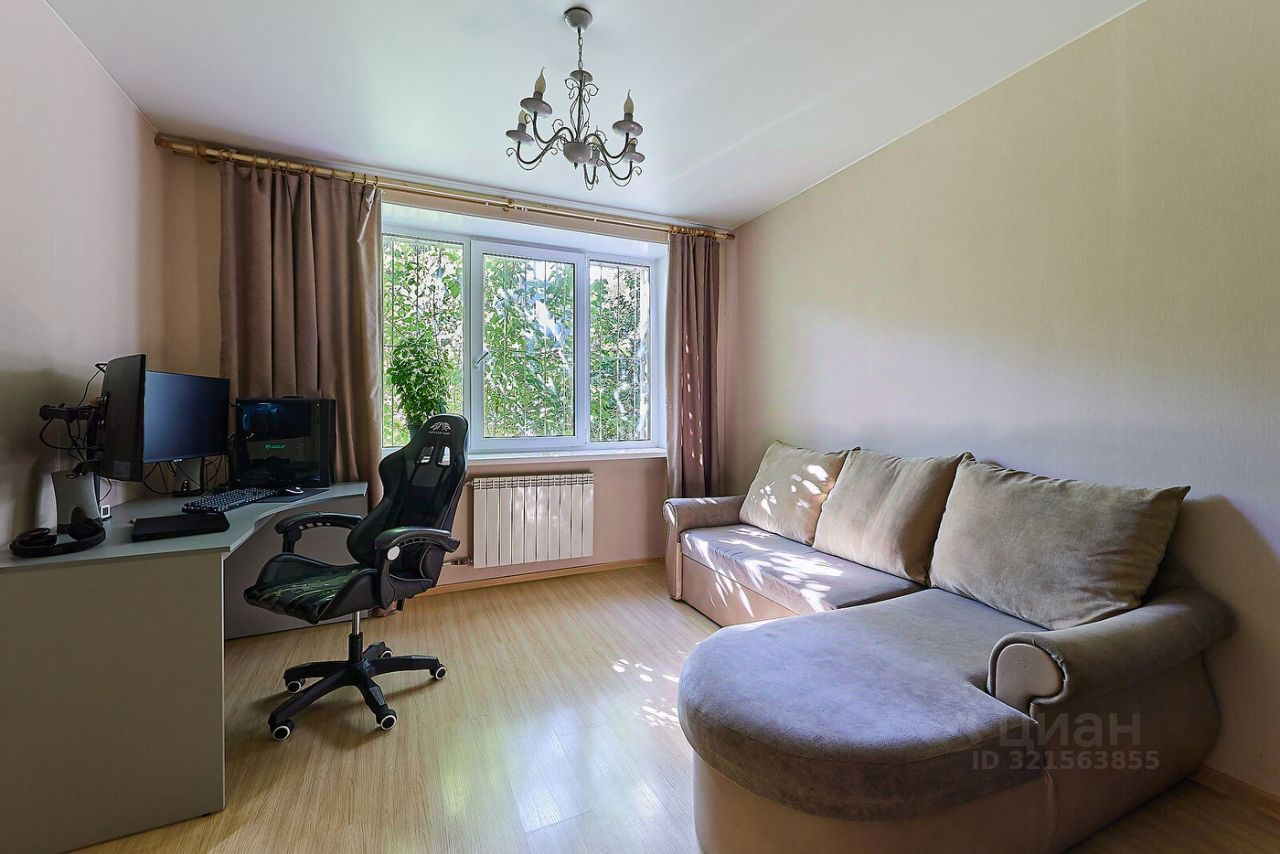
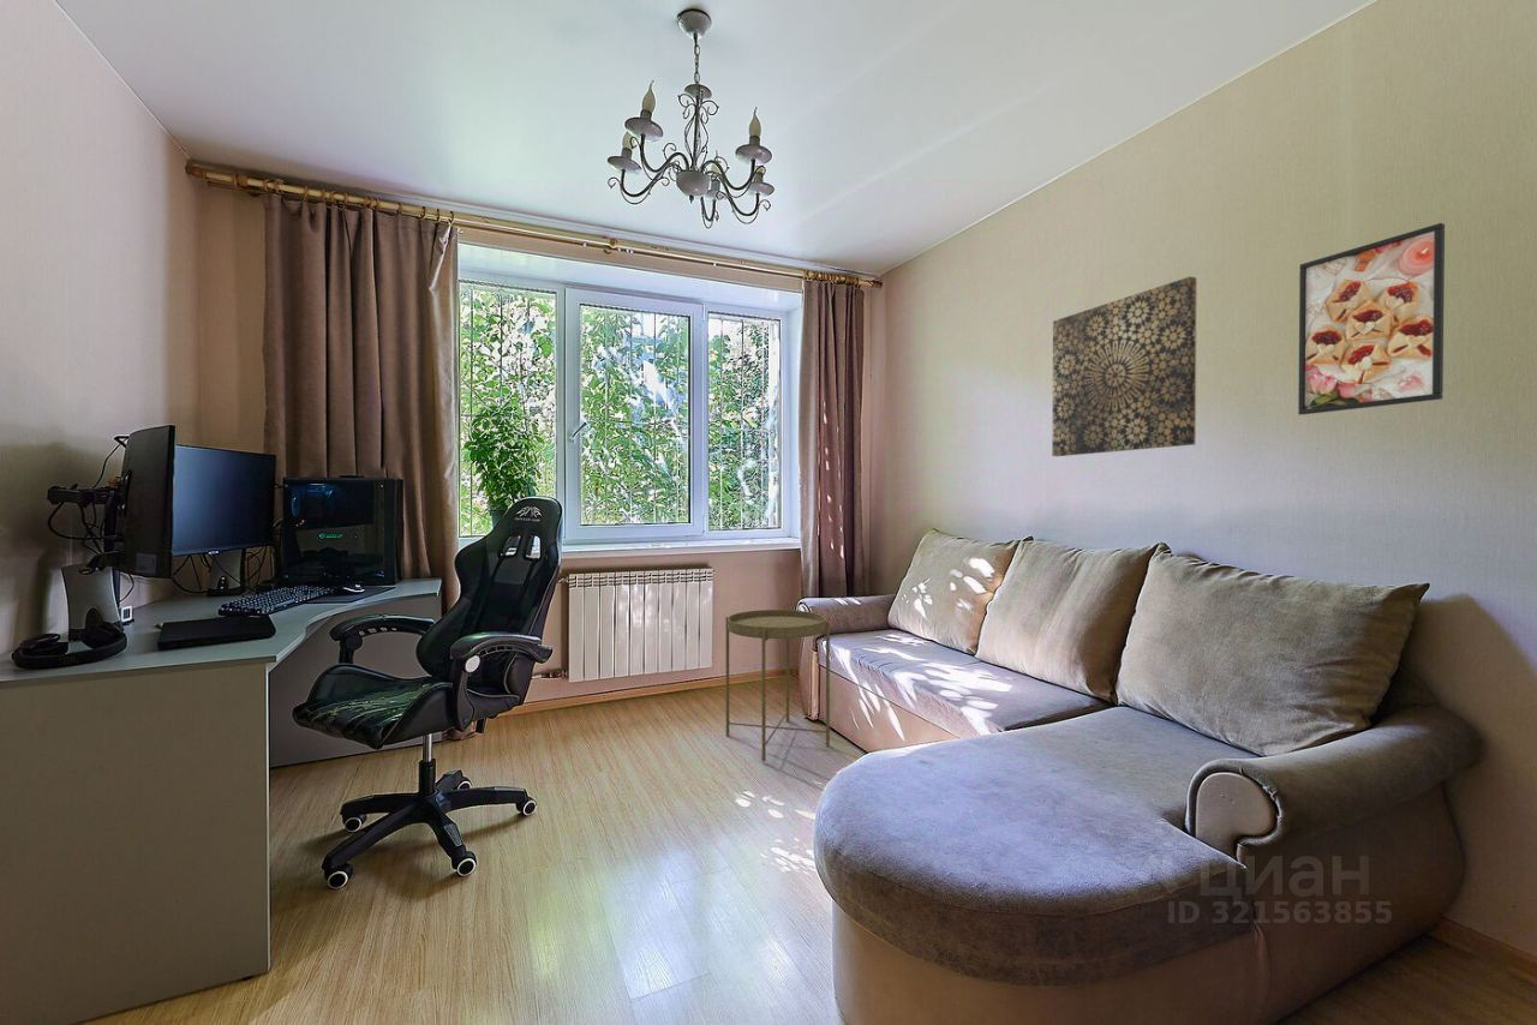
+ side table (787, 678)
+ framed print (1365, 326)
+ wall art (1117, 376)
